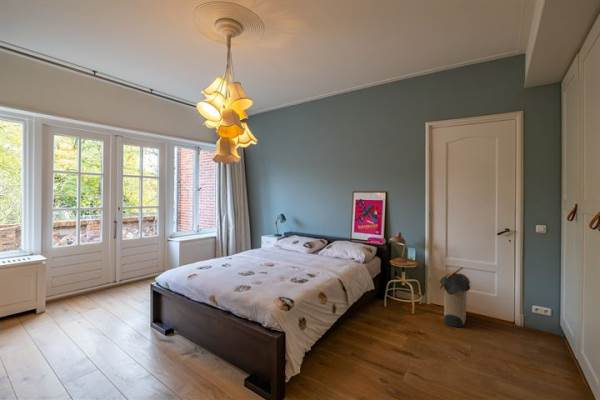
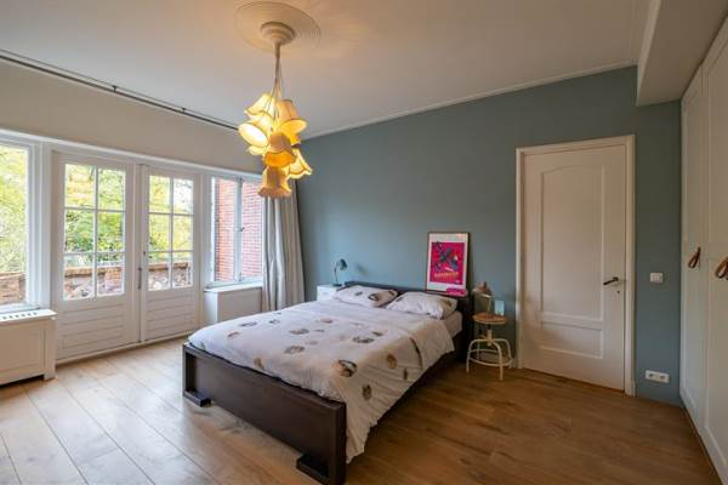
- laundry hamper (454, 291)
